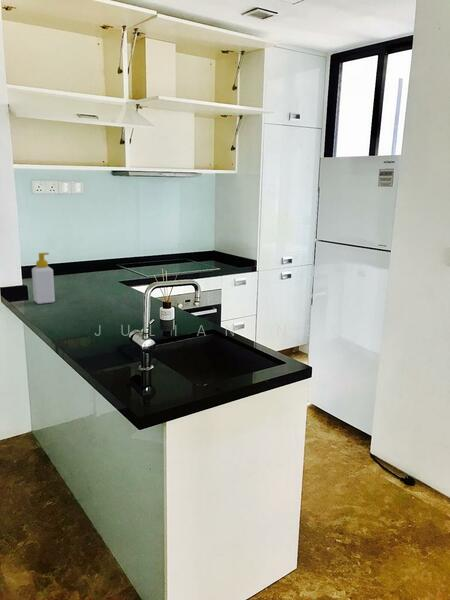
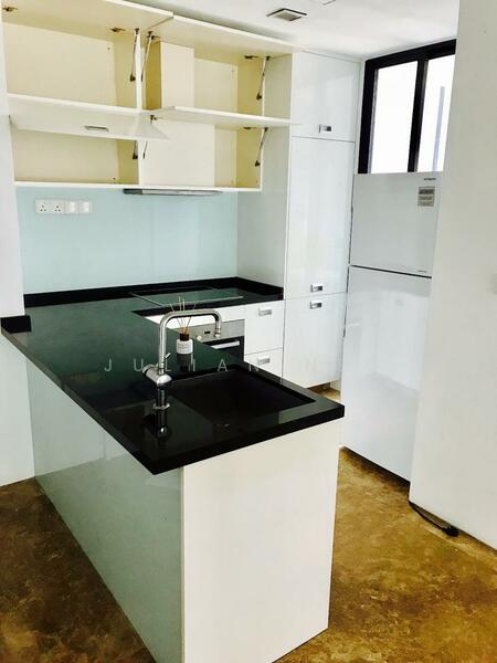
- soap bottle (42, 277)
